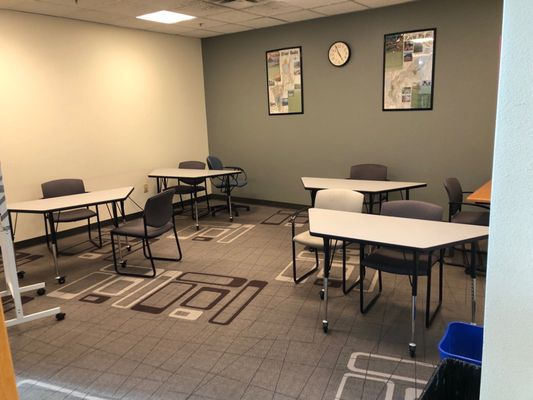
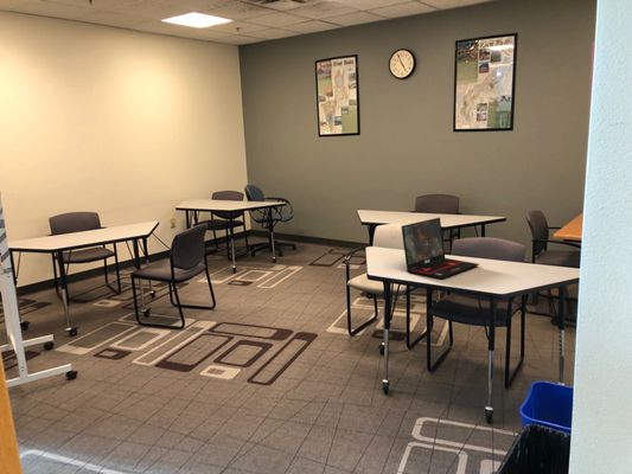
+ laptop (440, 245)
